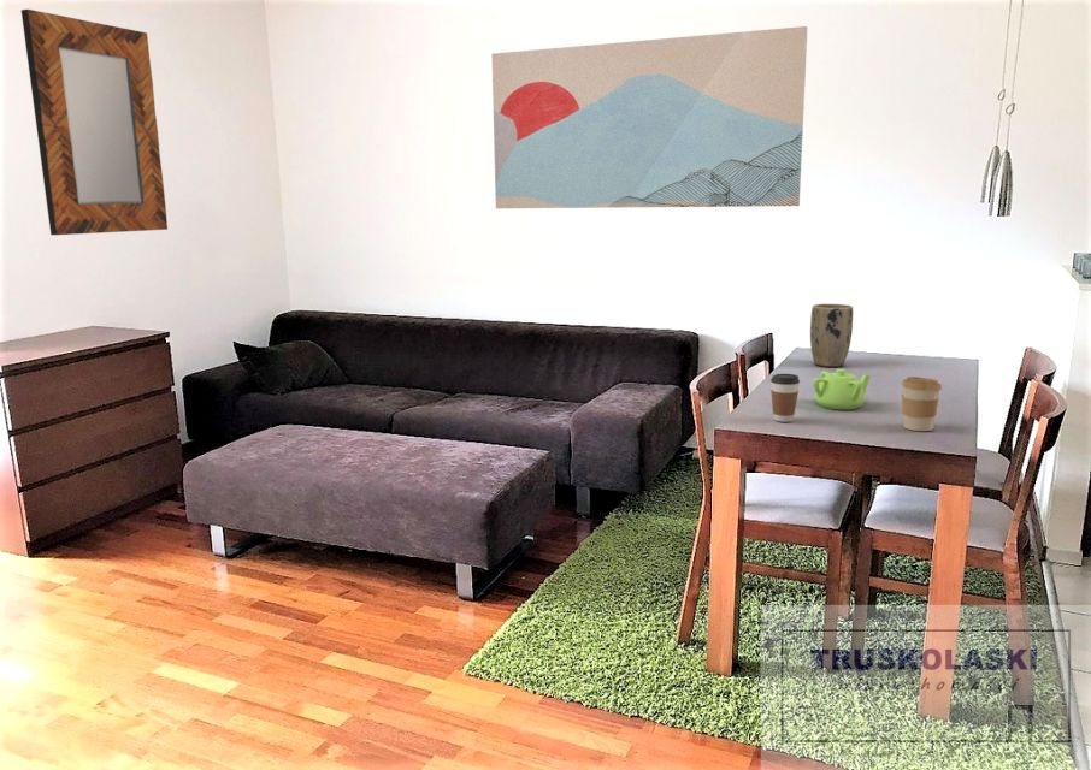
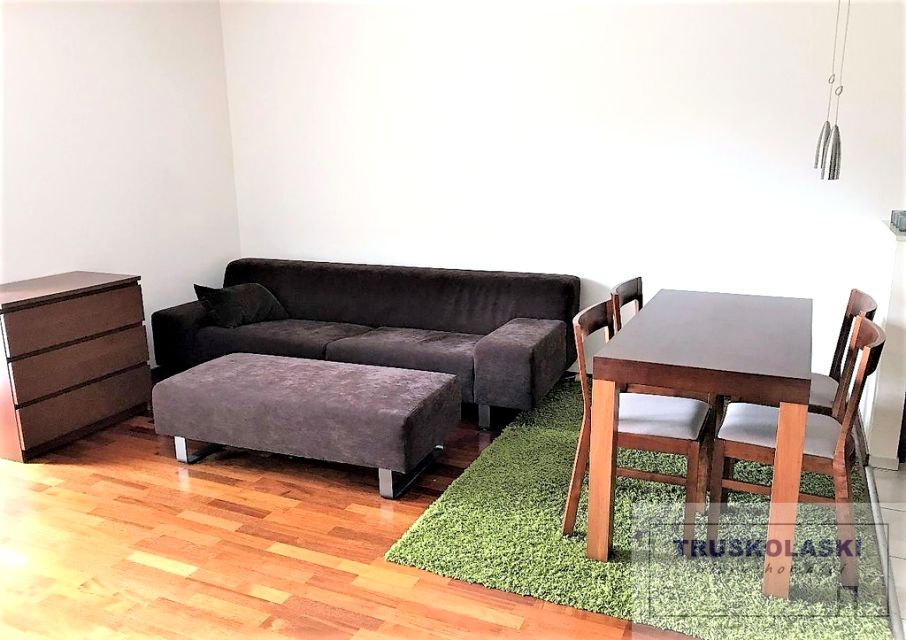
- home mirror (101, 129)
- wall art (637, 125)
- coffee cup (920, 402)
- teapot (841, 386)
- coffee cup (784, 397)
- plant pot (830, 334)
